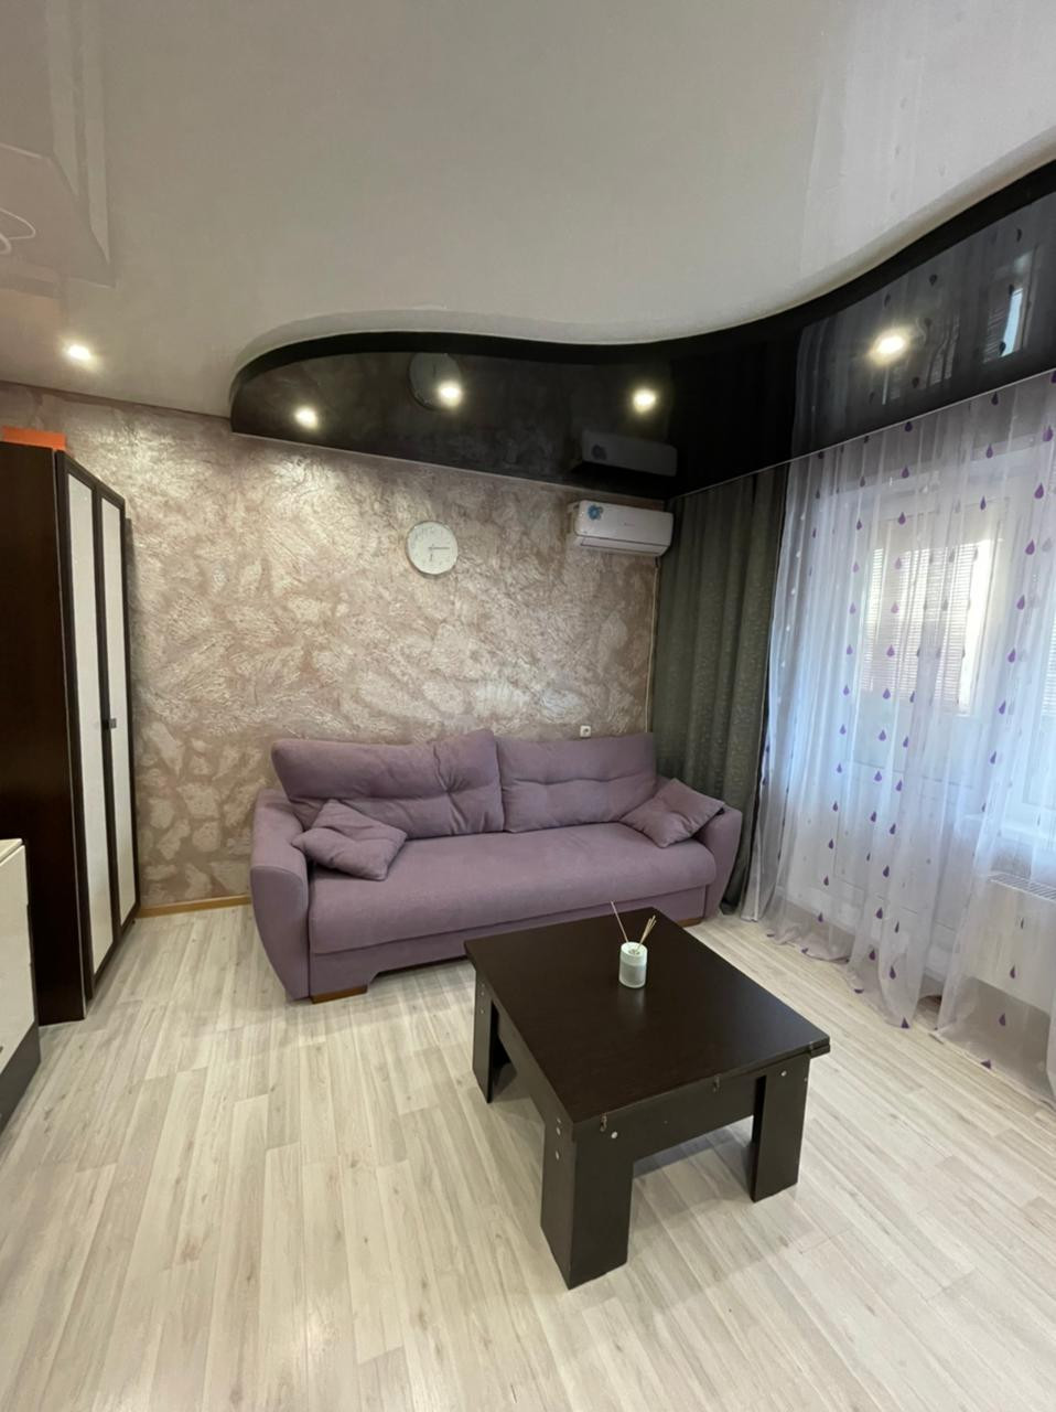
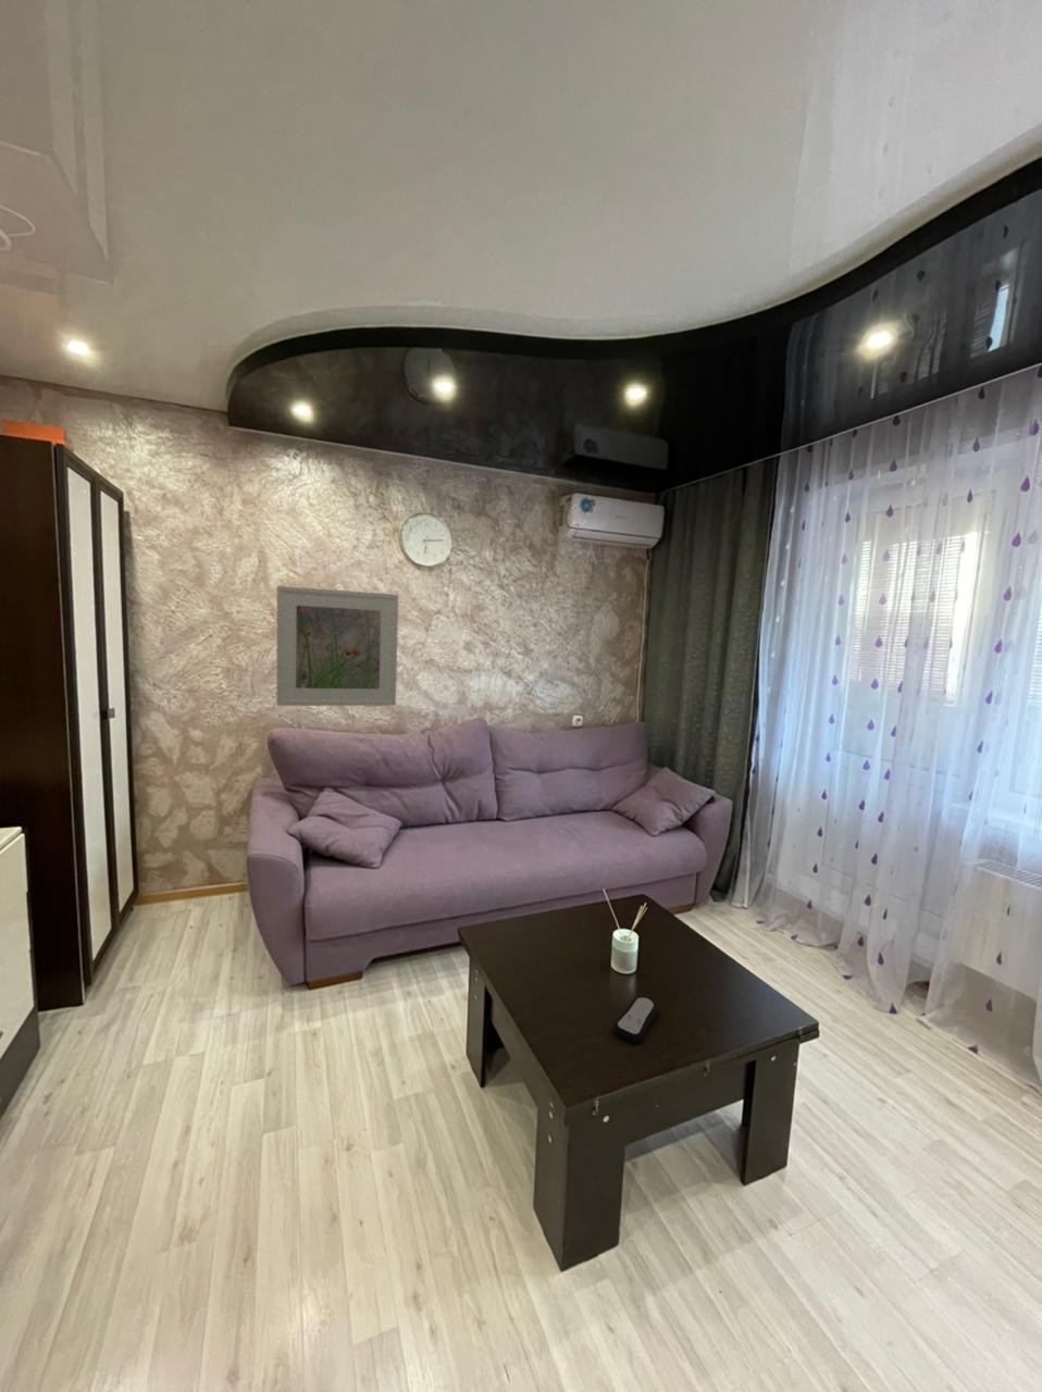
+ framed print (338, 648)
+ remote control (636, 1017)
